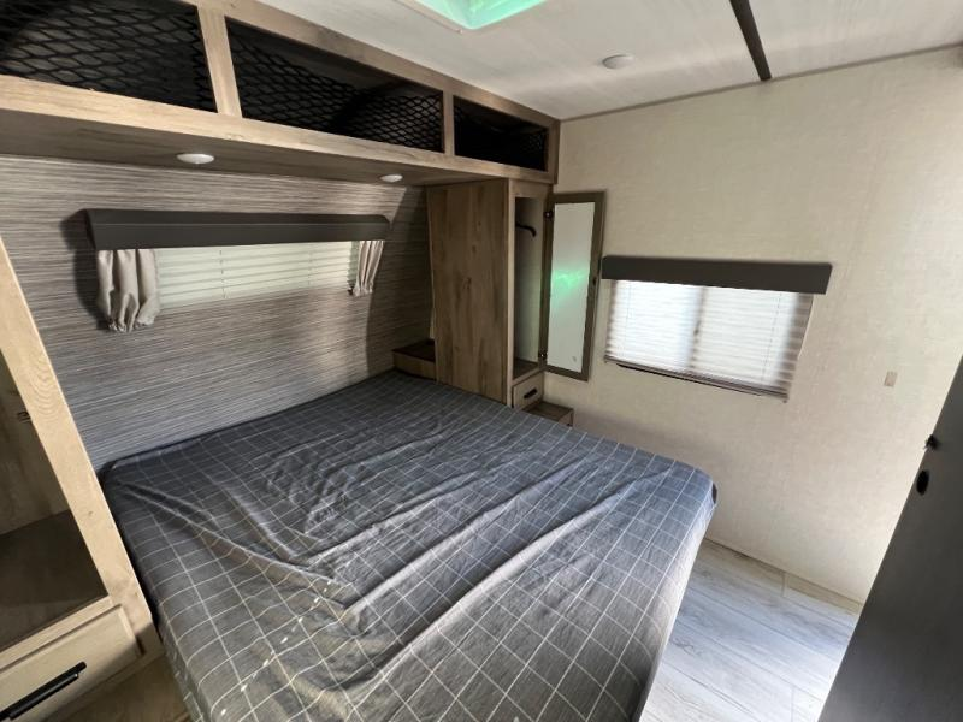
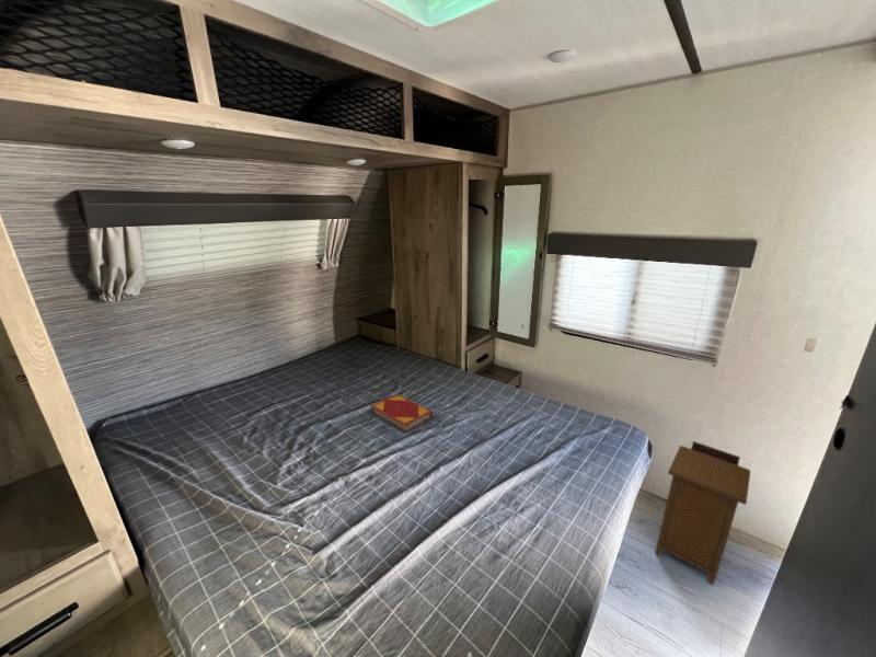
+ nightstand (700, 506)
+ hardback book (401, 411)
